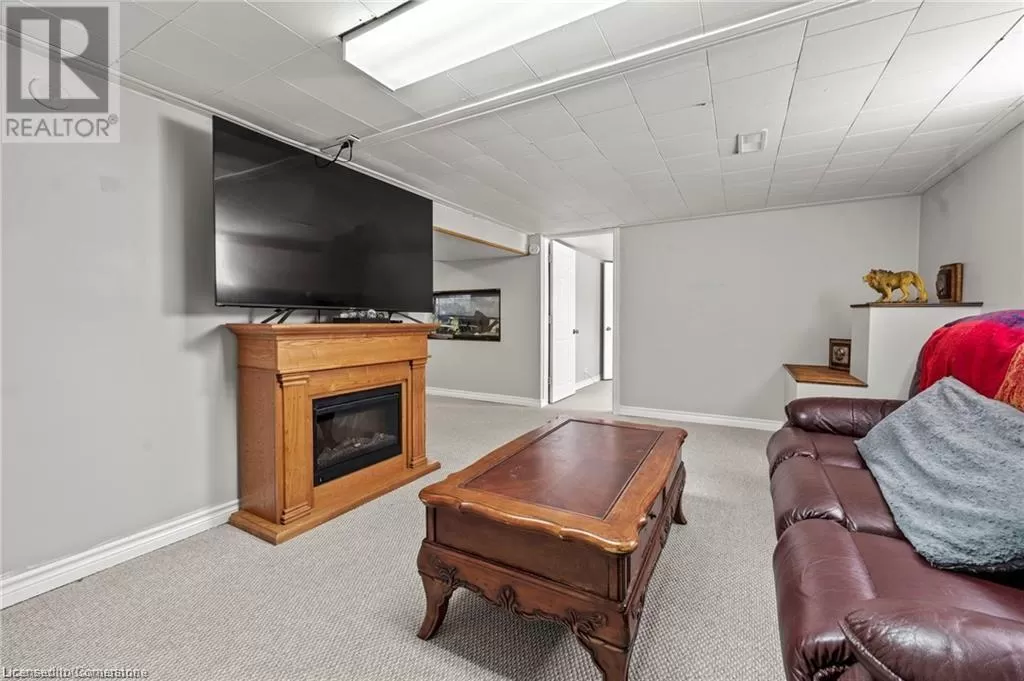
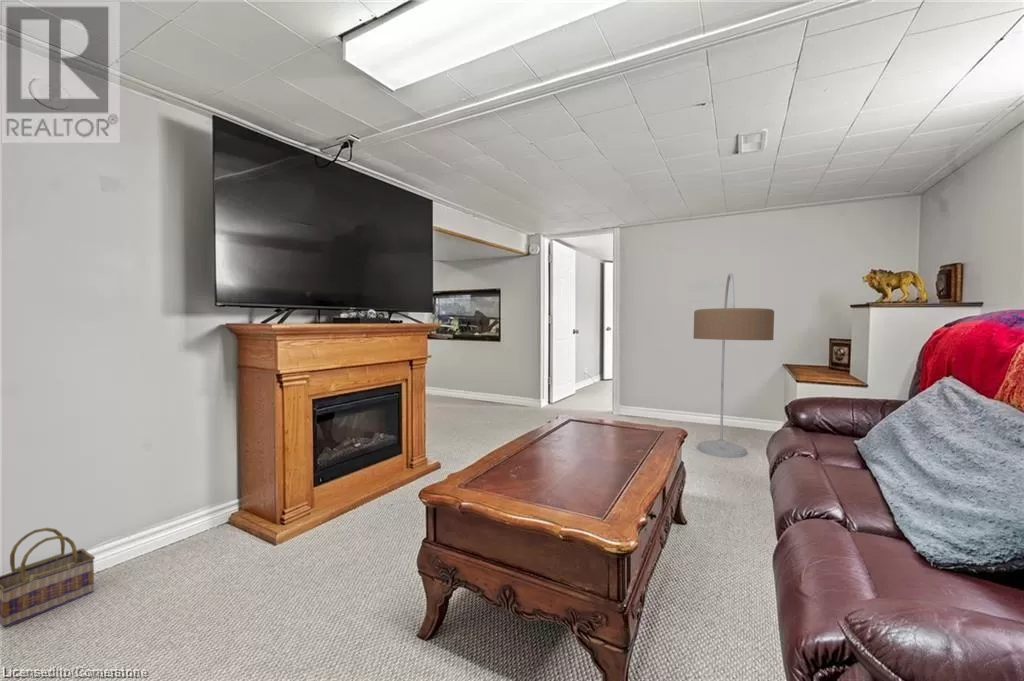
+ basket (45, 568)
+ floor lamp (723, 371)
